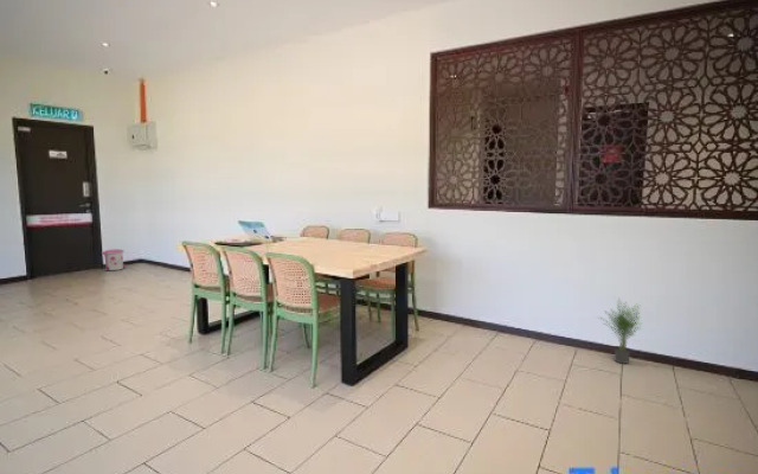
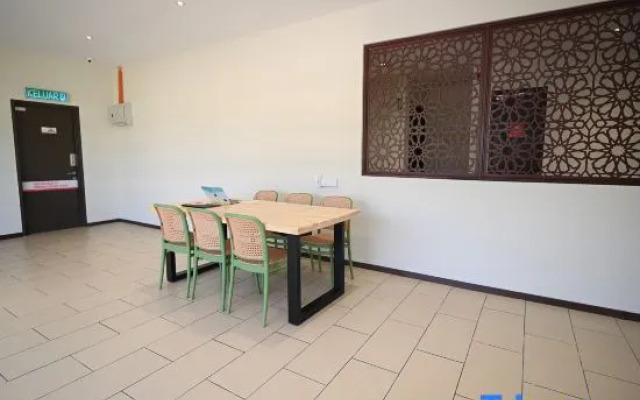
- potted plant (618, 329)
- trash can (114, 258)
